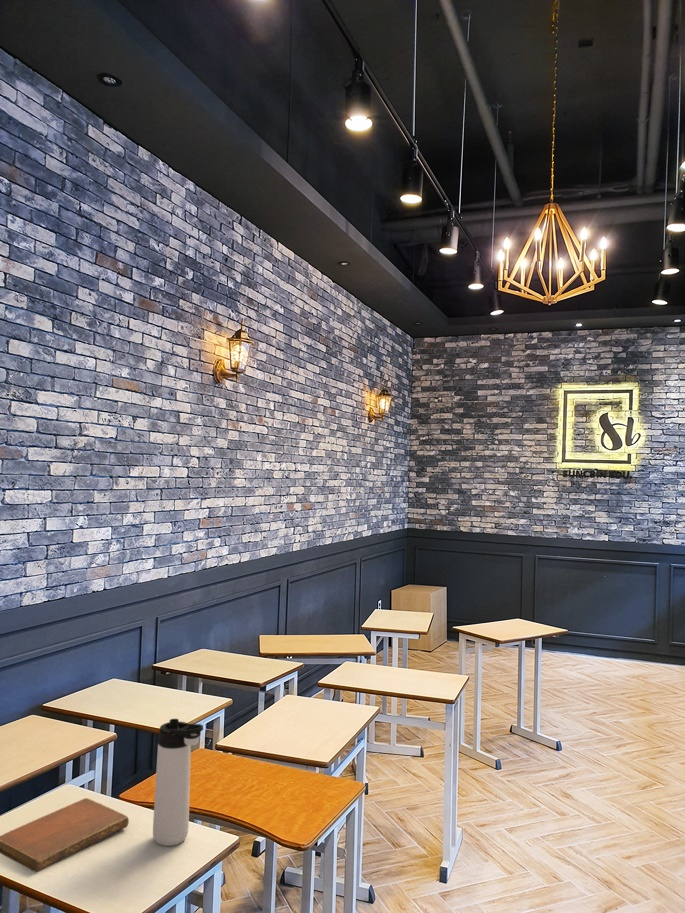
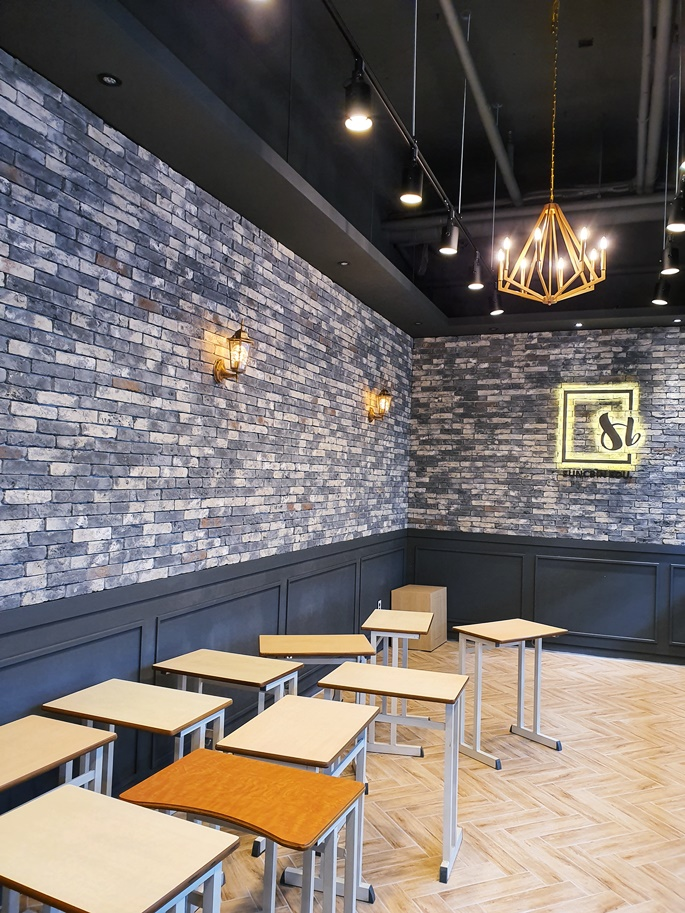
- thermos bottle (178, 781)
- notebook (63, 832)
